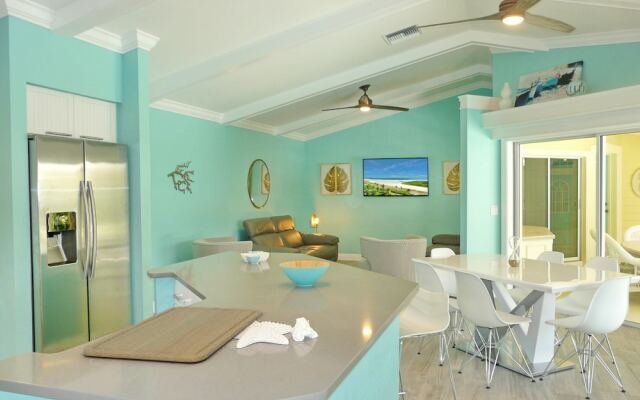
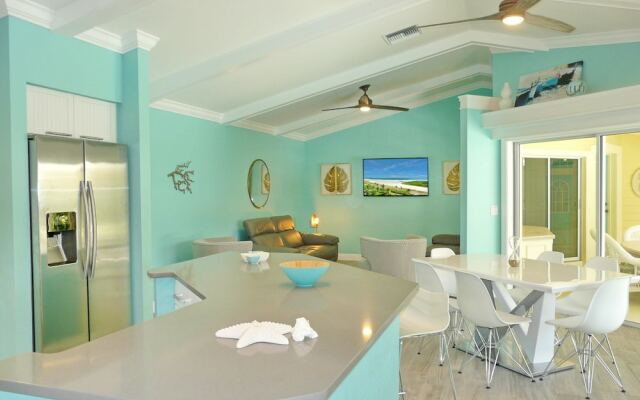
- chopping board (184, 329)
